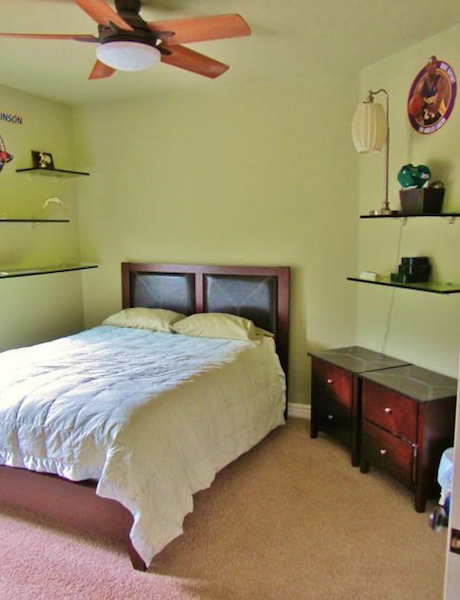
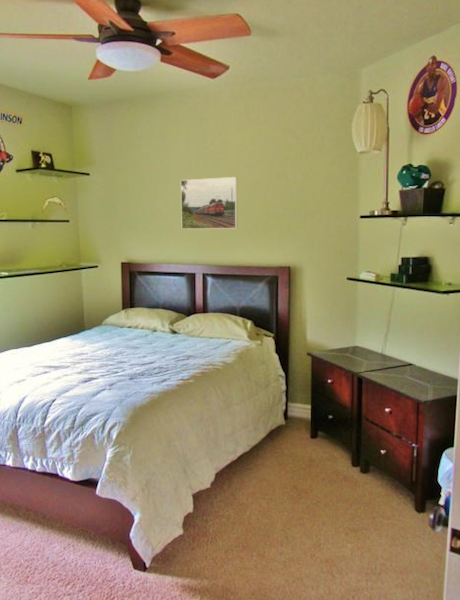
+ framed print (208, 204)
